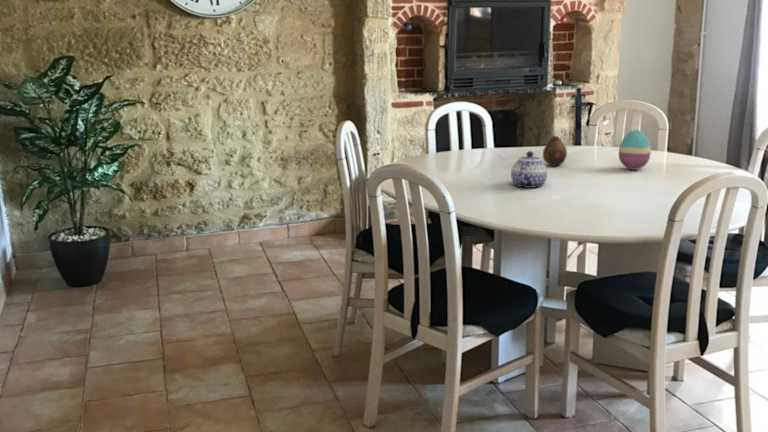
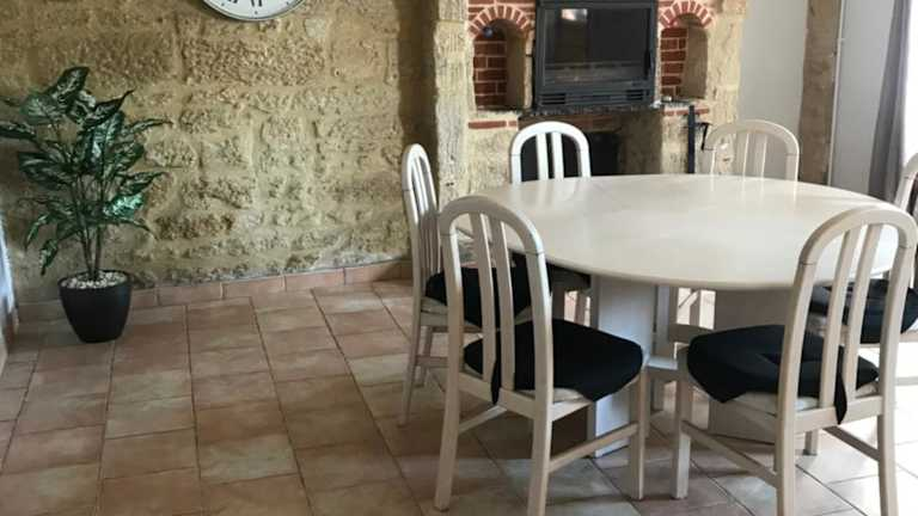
- teapot (528, 168)
- fruit (555, 150)
- decorative egg (634, 149)
